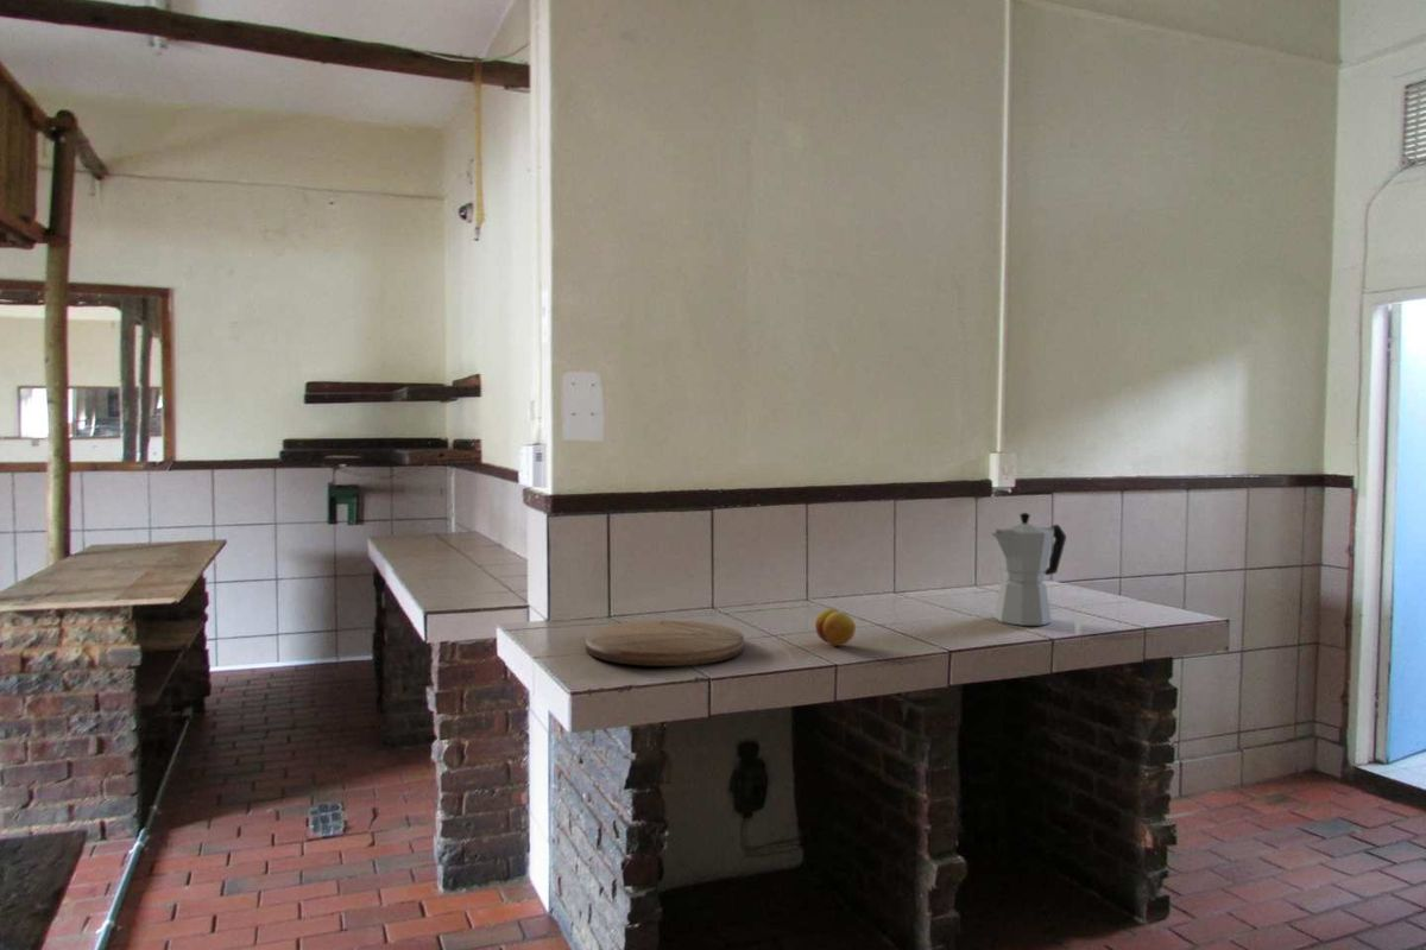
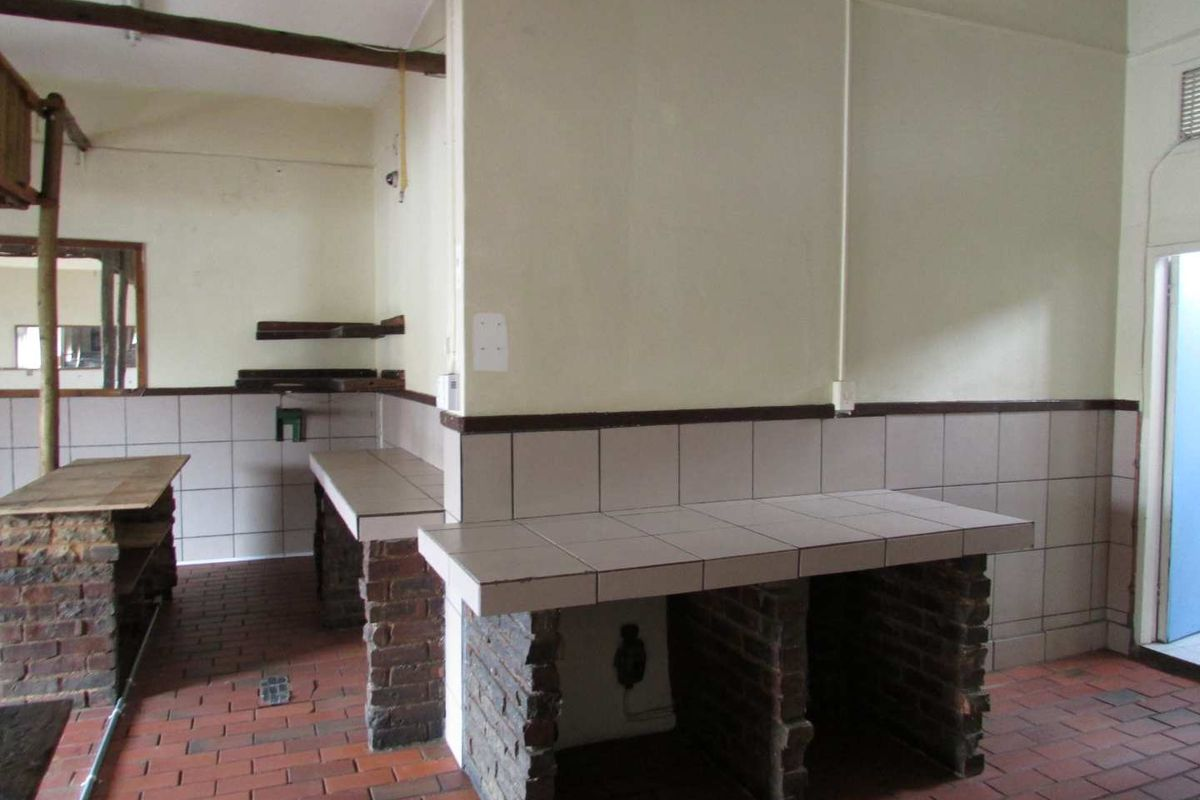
- fruit (834, 627)
- moka pot (1028, 566)
- cutting board (664, 641)
